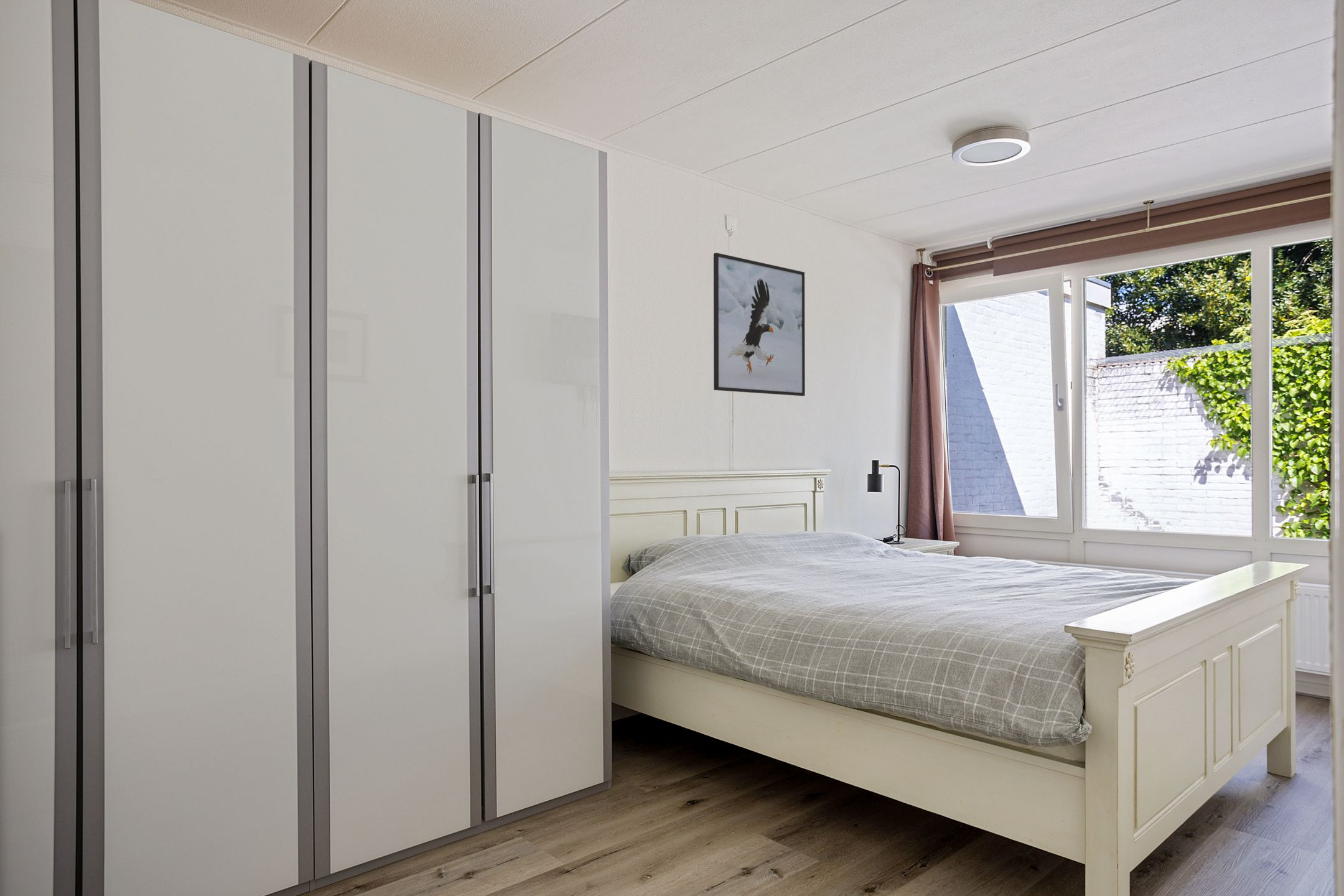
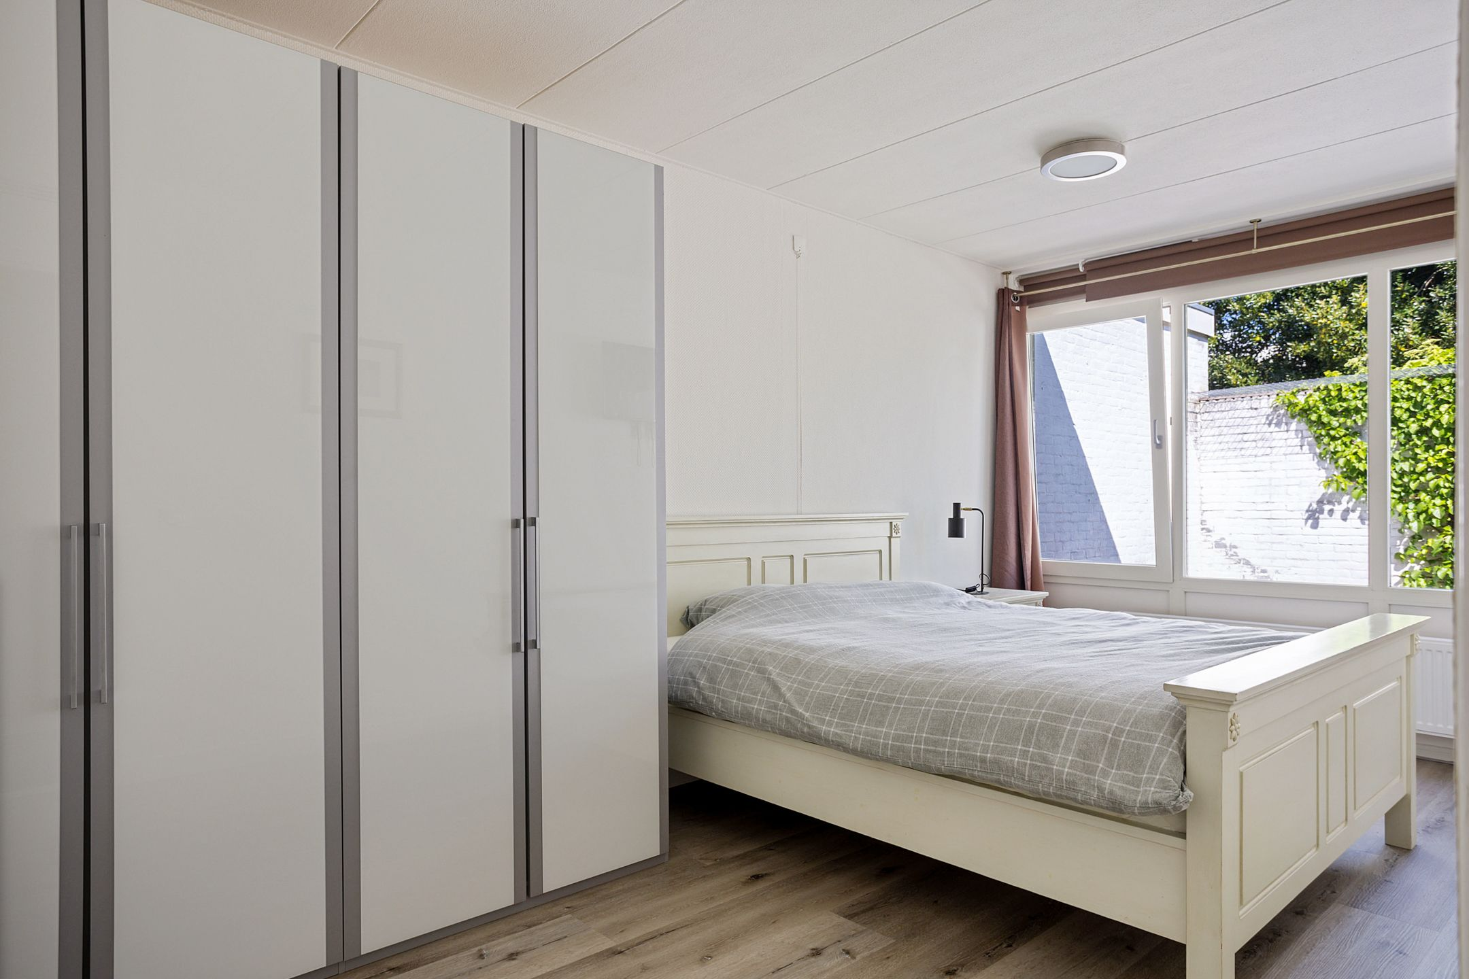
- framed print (761, 328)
